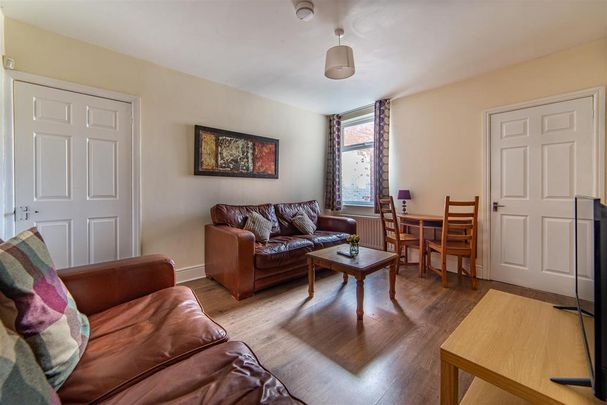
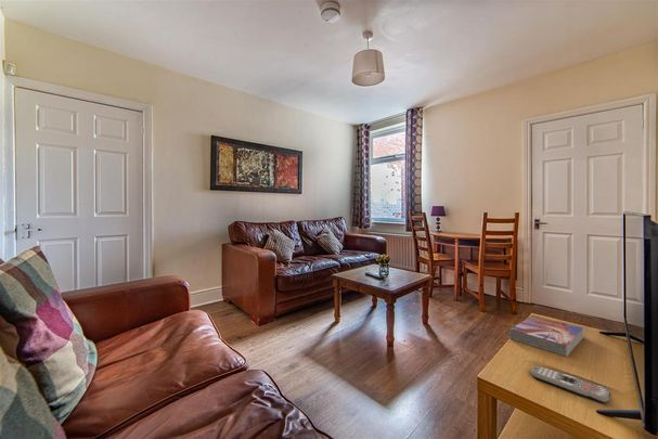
+ remote control (567, 382)
+ textbook (546, 333)
